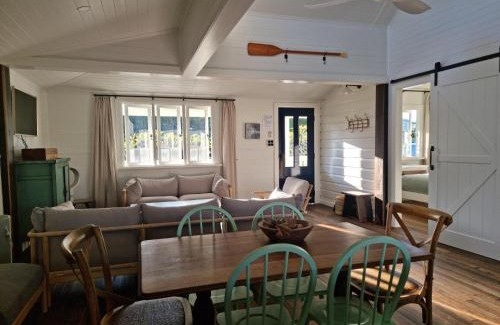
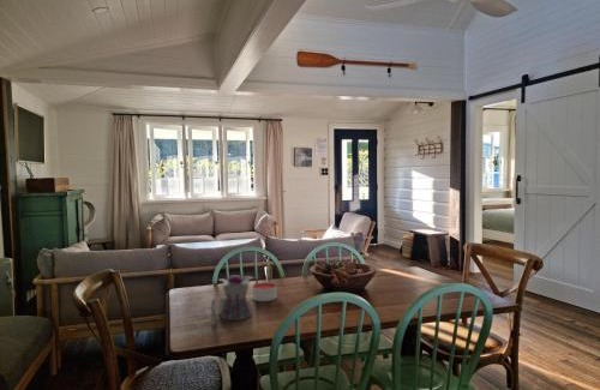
+ candle (264, 290)
+ teapot (233, 296)
